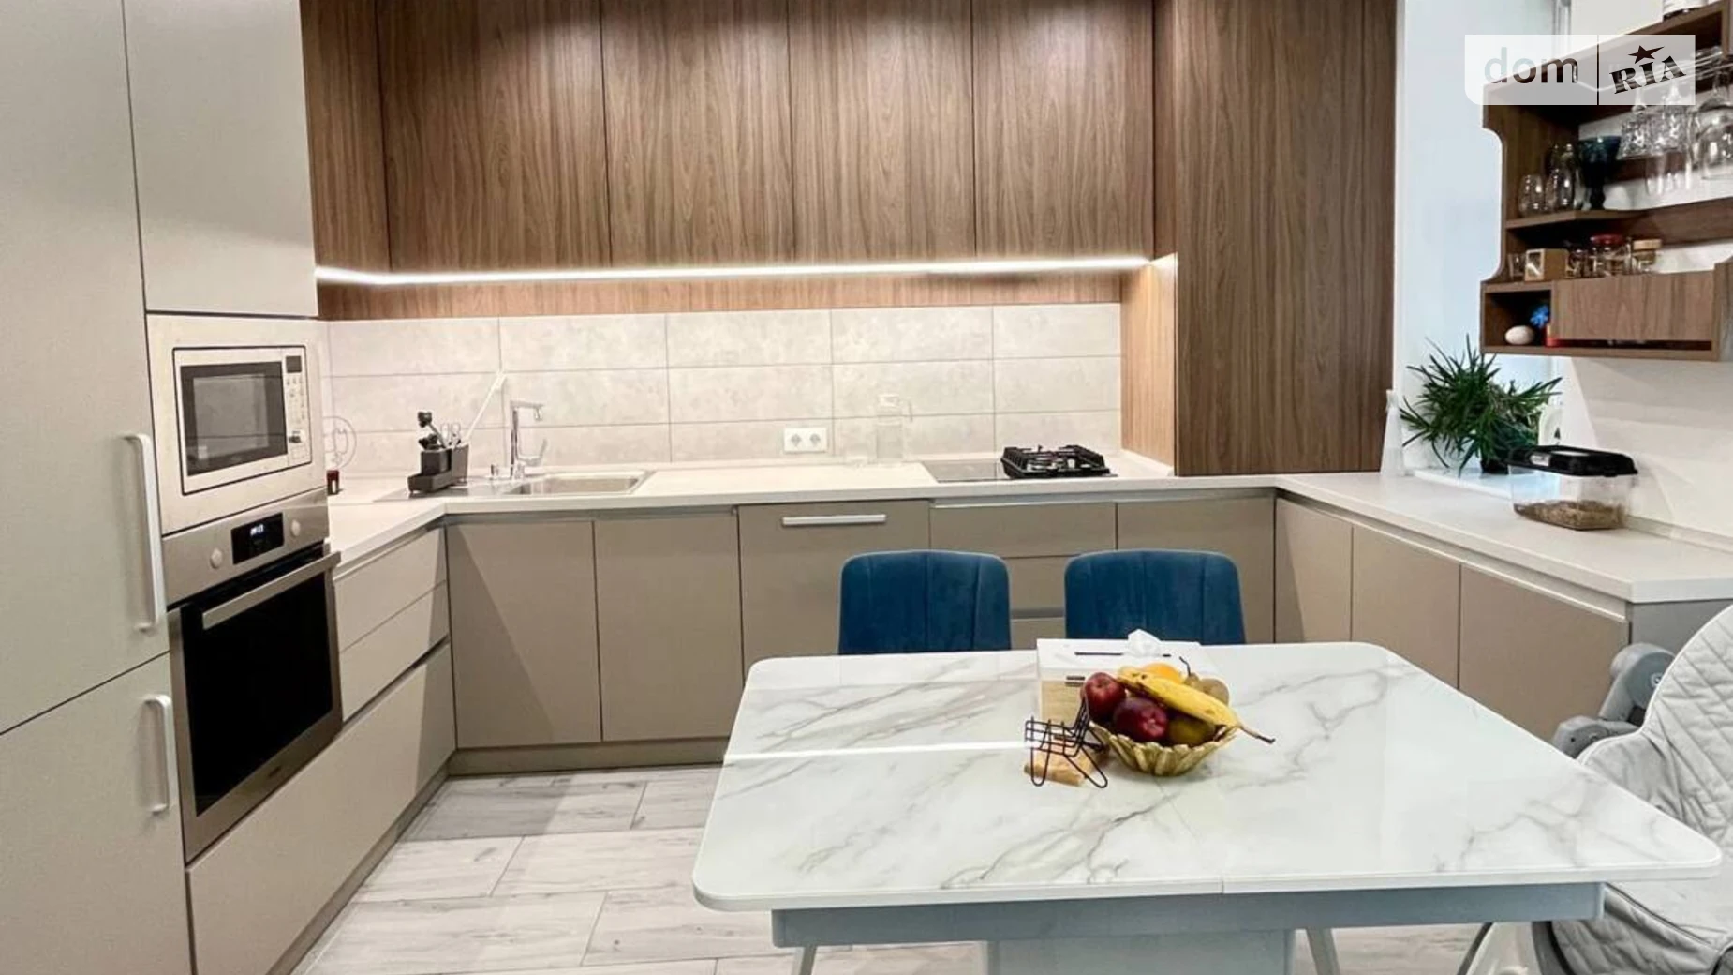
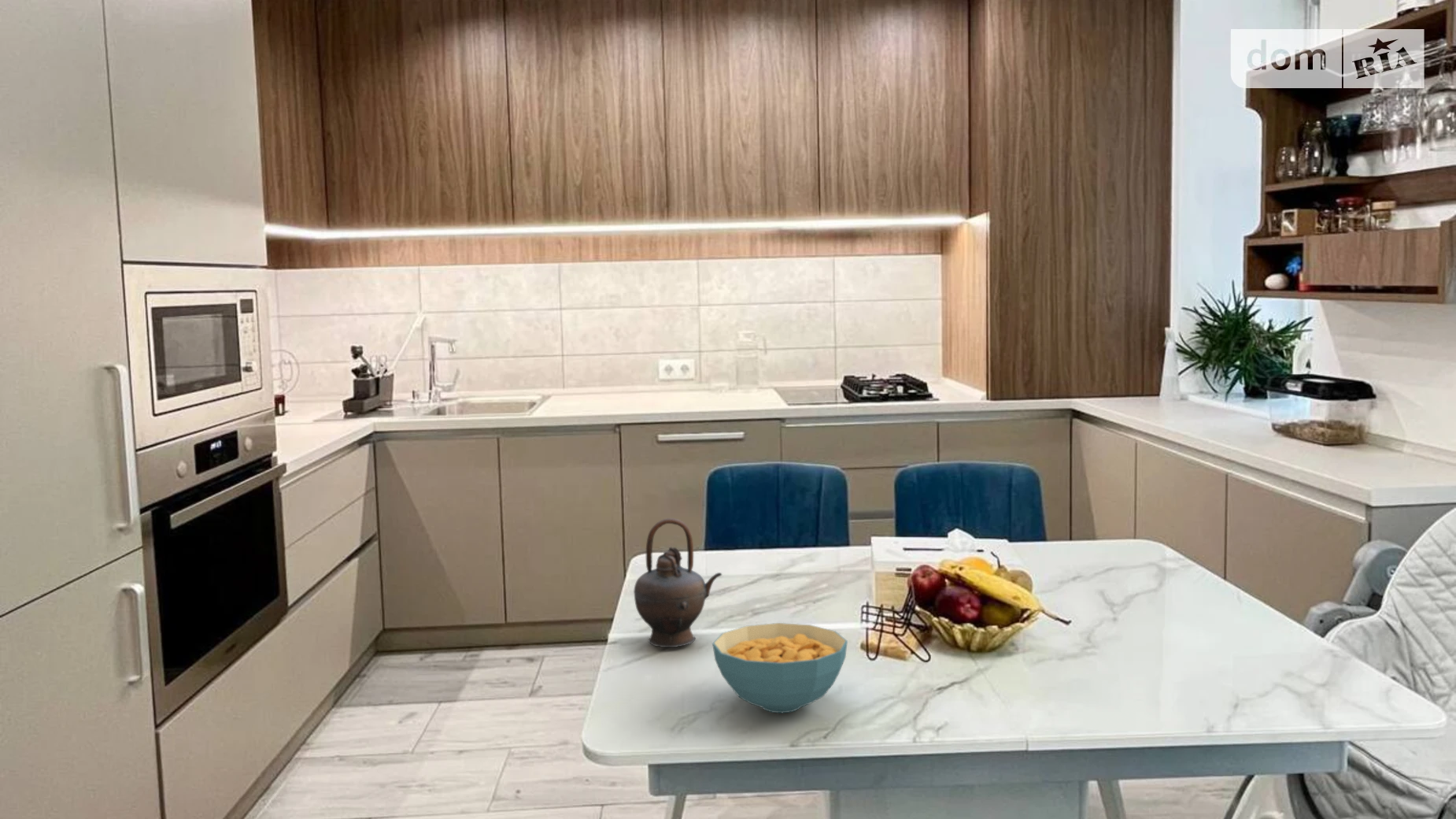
+ teapot (678, 581)
+ cereal bowl (780, 673)
